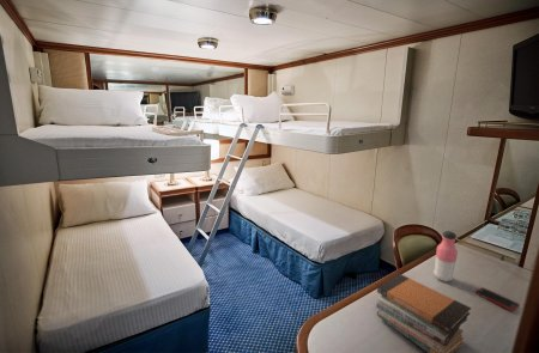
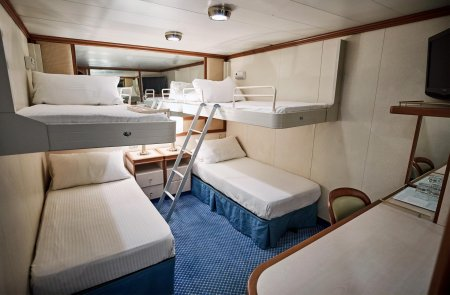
- cell phone (496, 298)
- water bottle (446, 255)
- book stack (418, 312)
